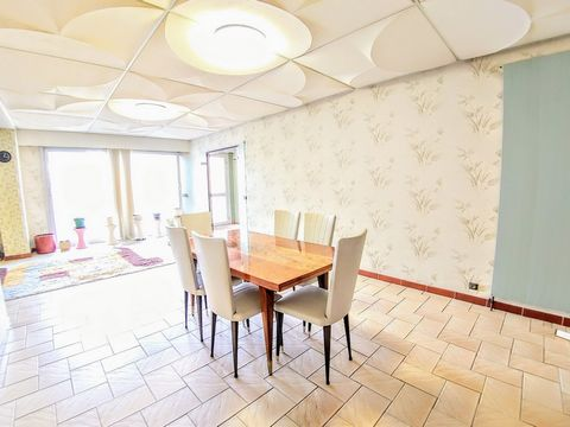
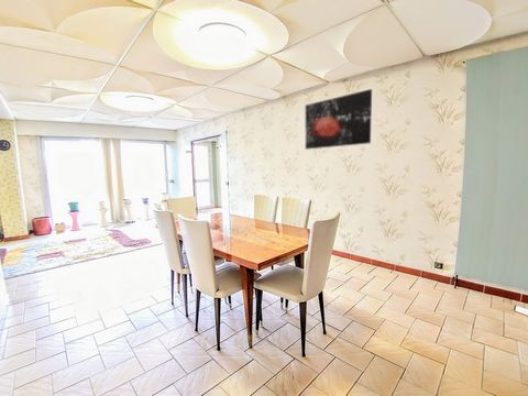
+ wall art (334, 122)
